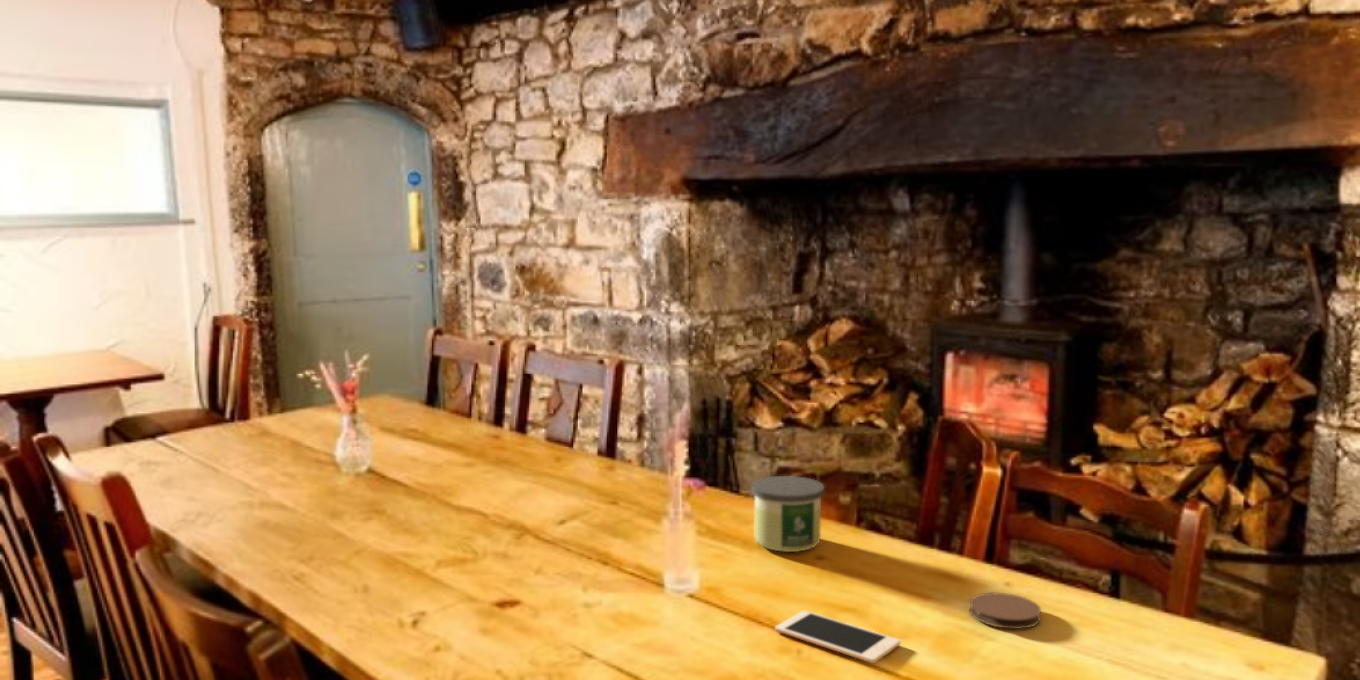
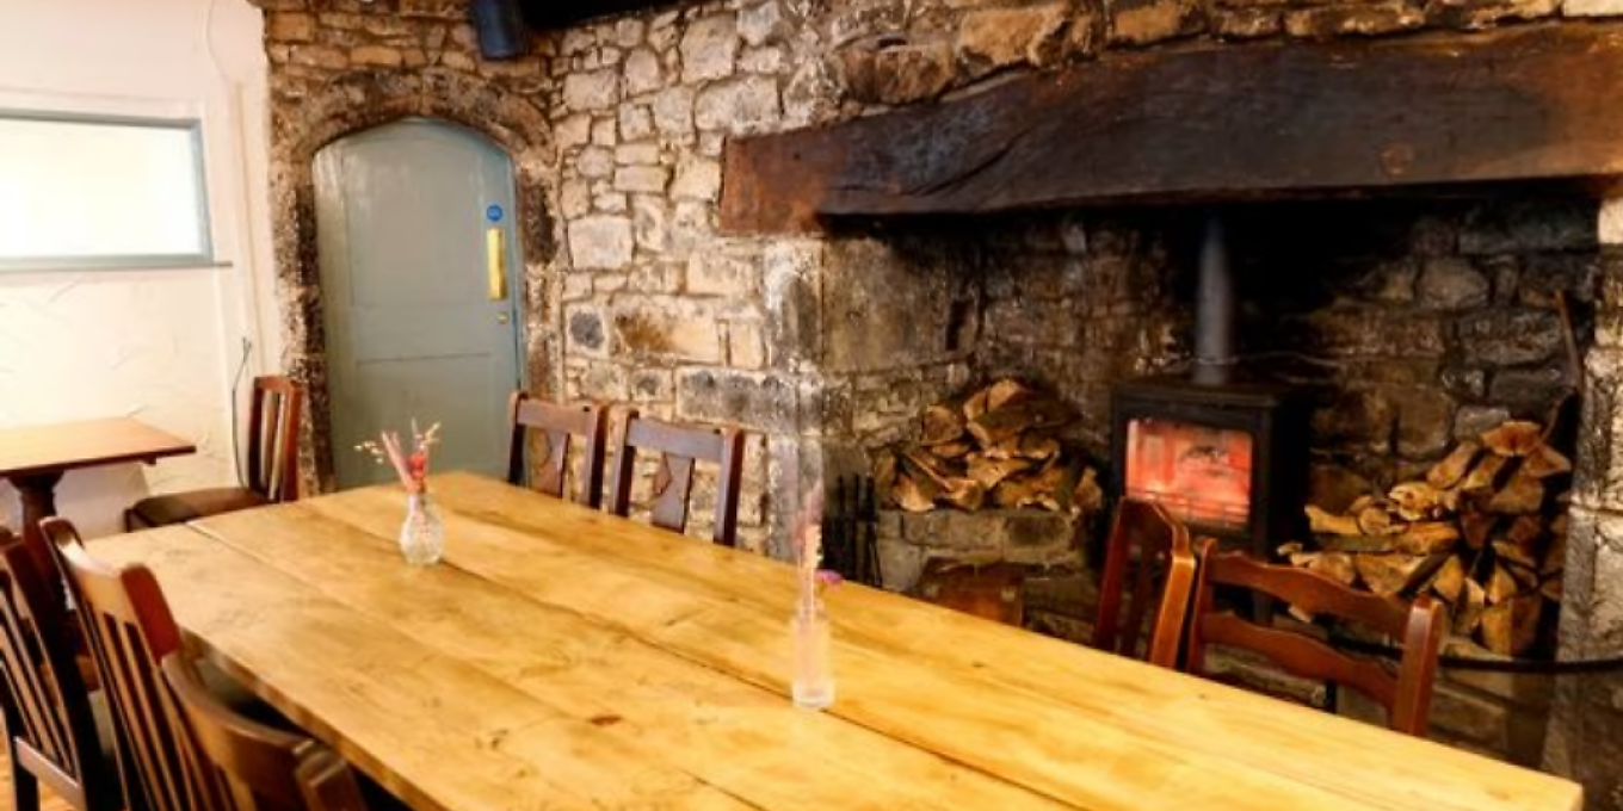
- cell phone (836, 635)
- coaster (1004, 610)
- candle (787, 514)
